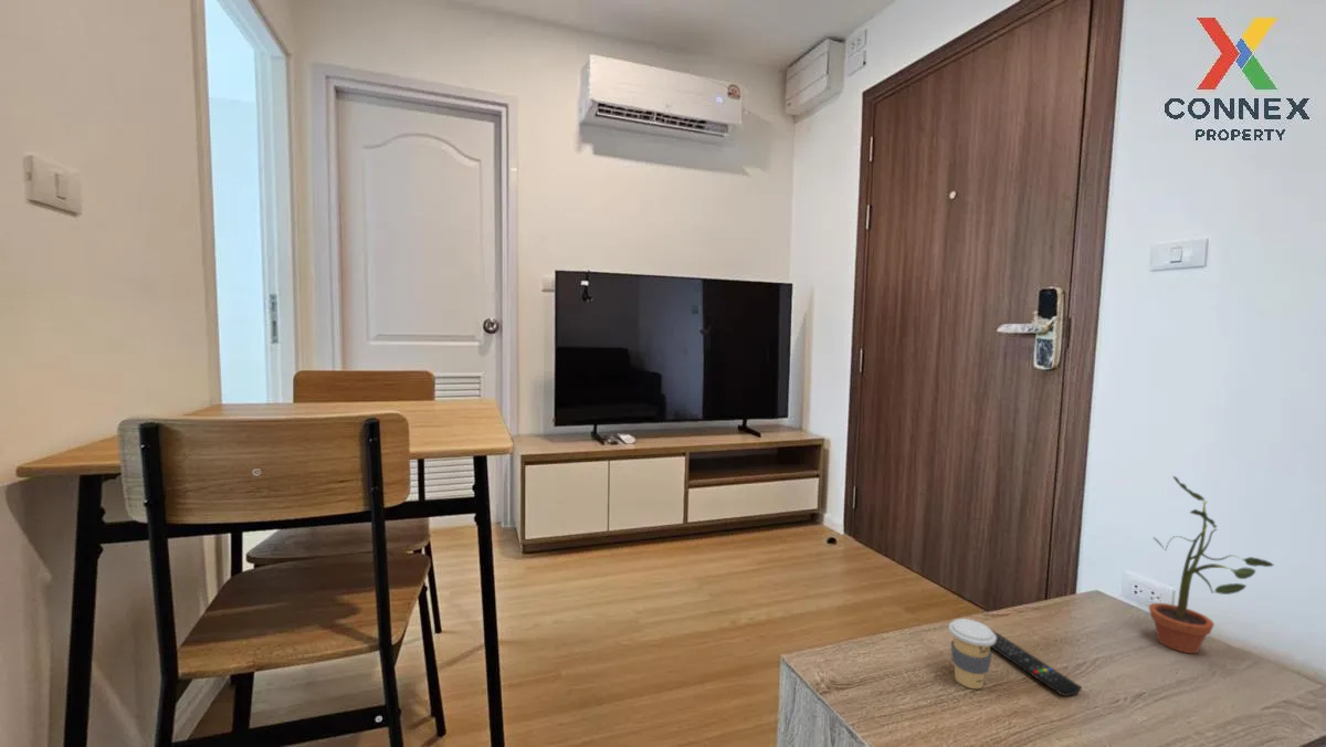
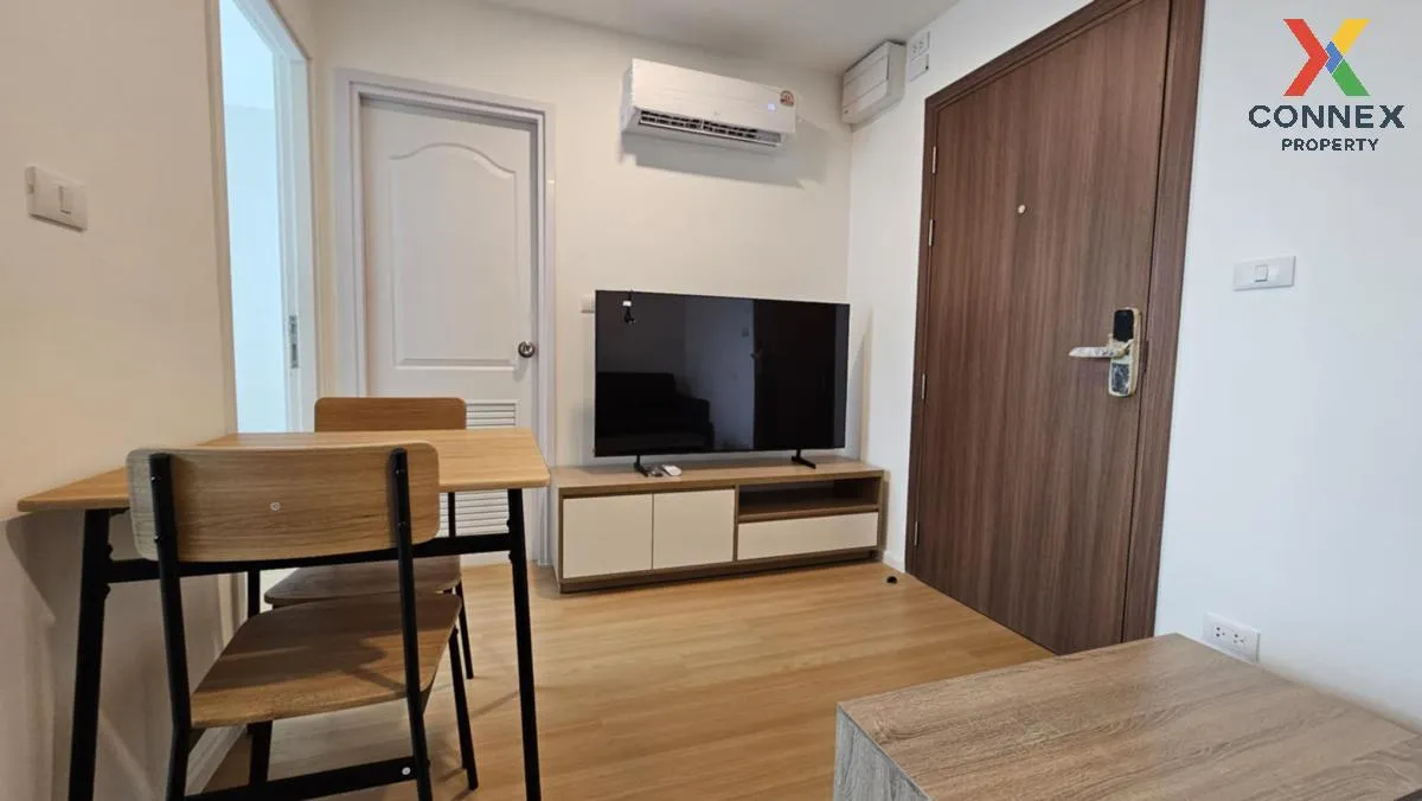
- coffee cup (970, 654)
- potted plant (1186, 566)
- remote control (1015, 655)
